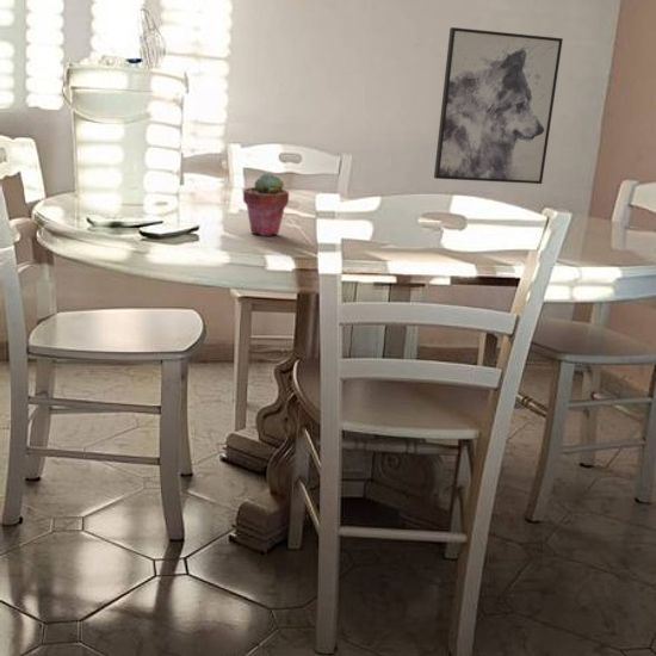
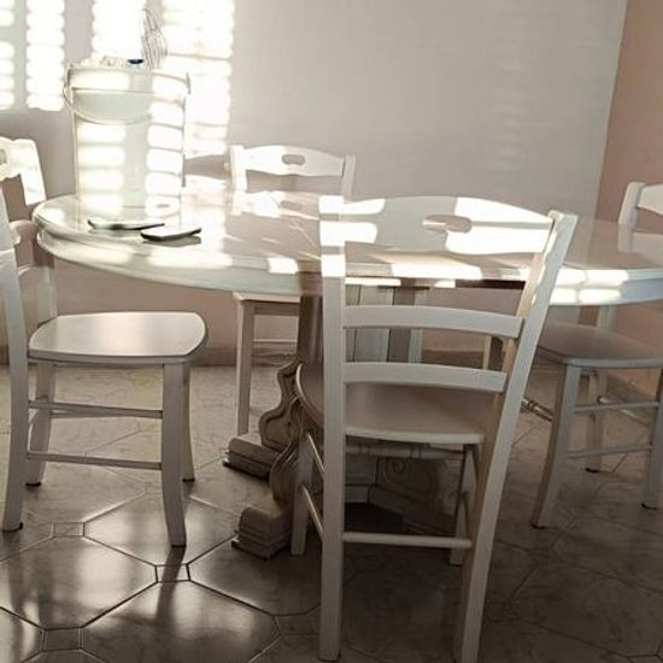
- potted succulent (265, 203)
- wall art (497, 109)
